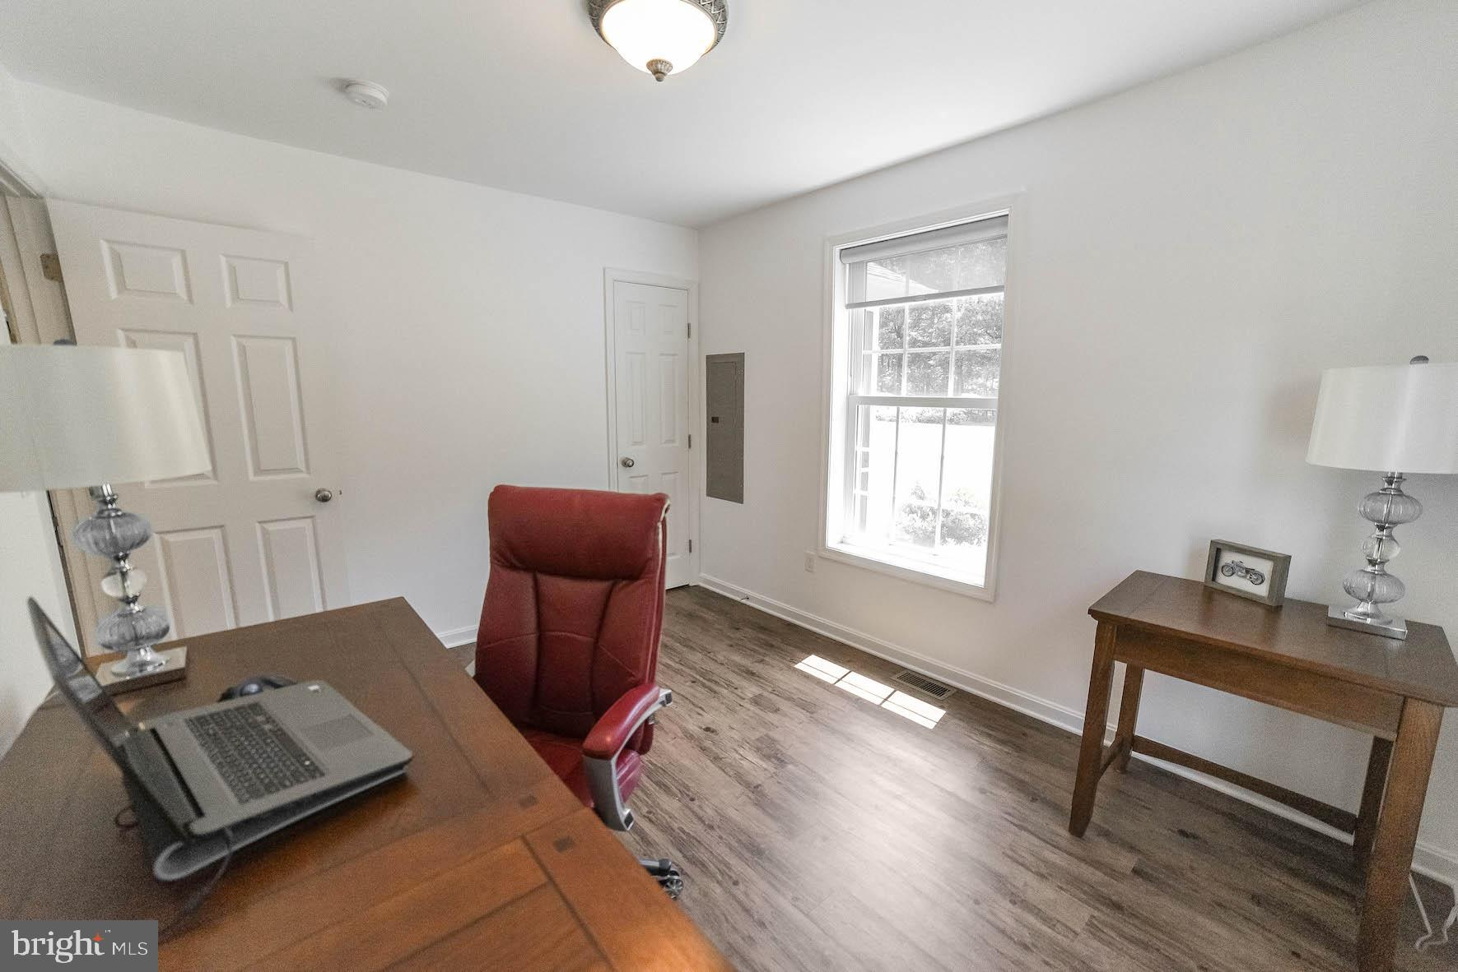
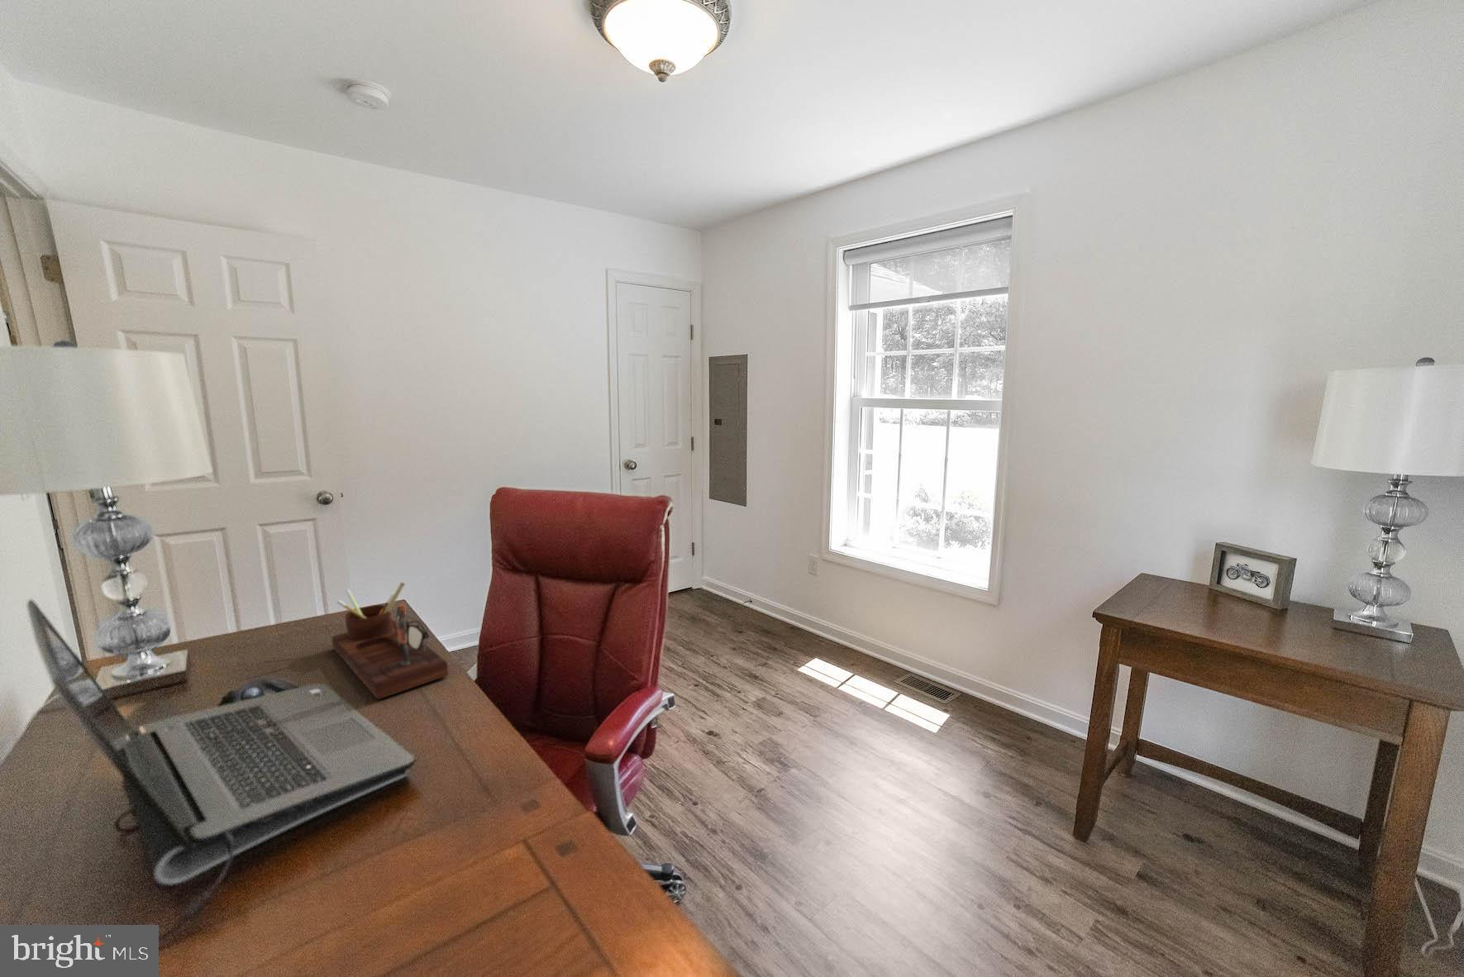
+ desk organizer (384, 625)
